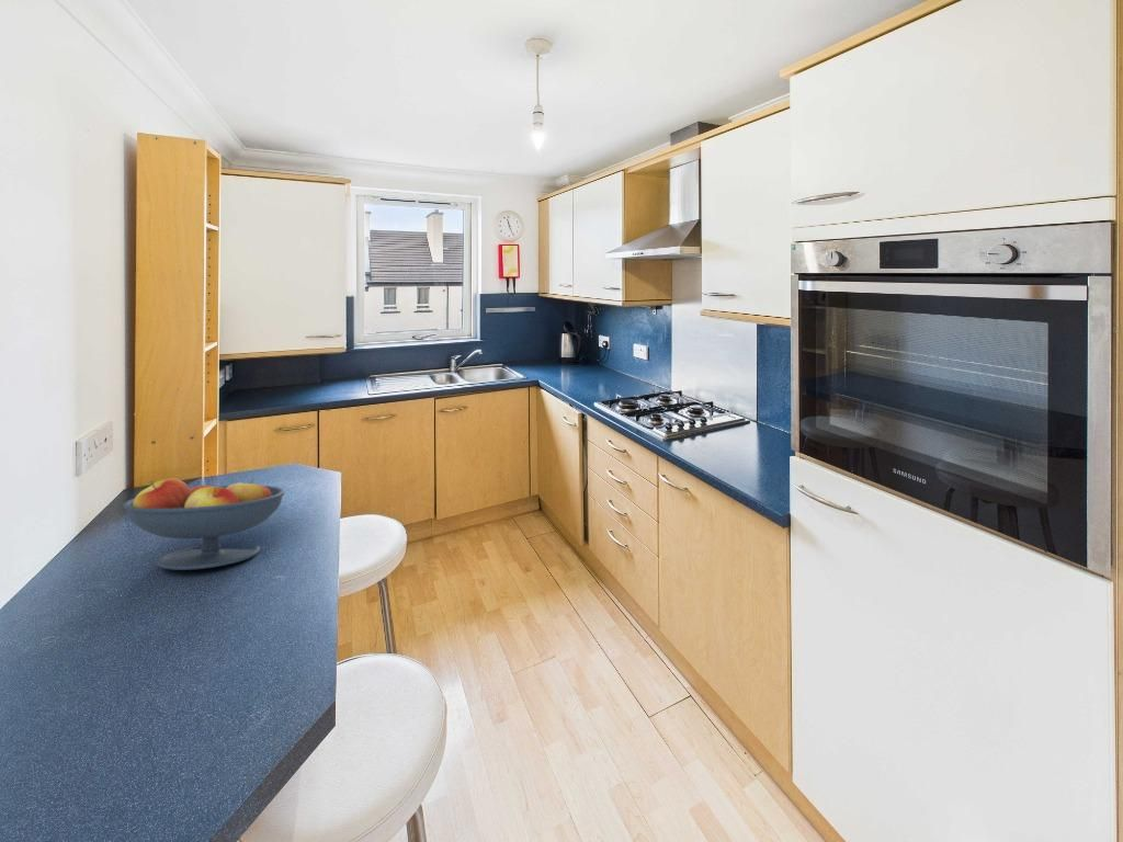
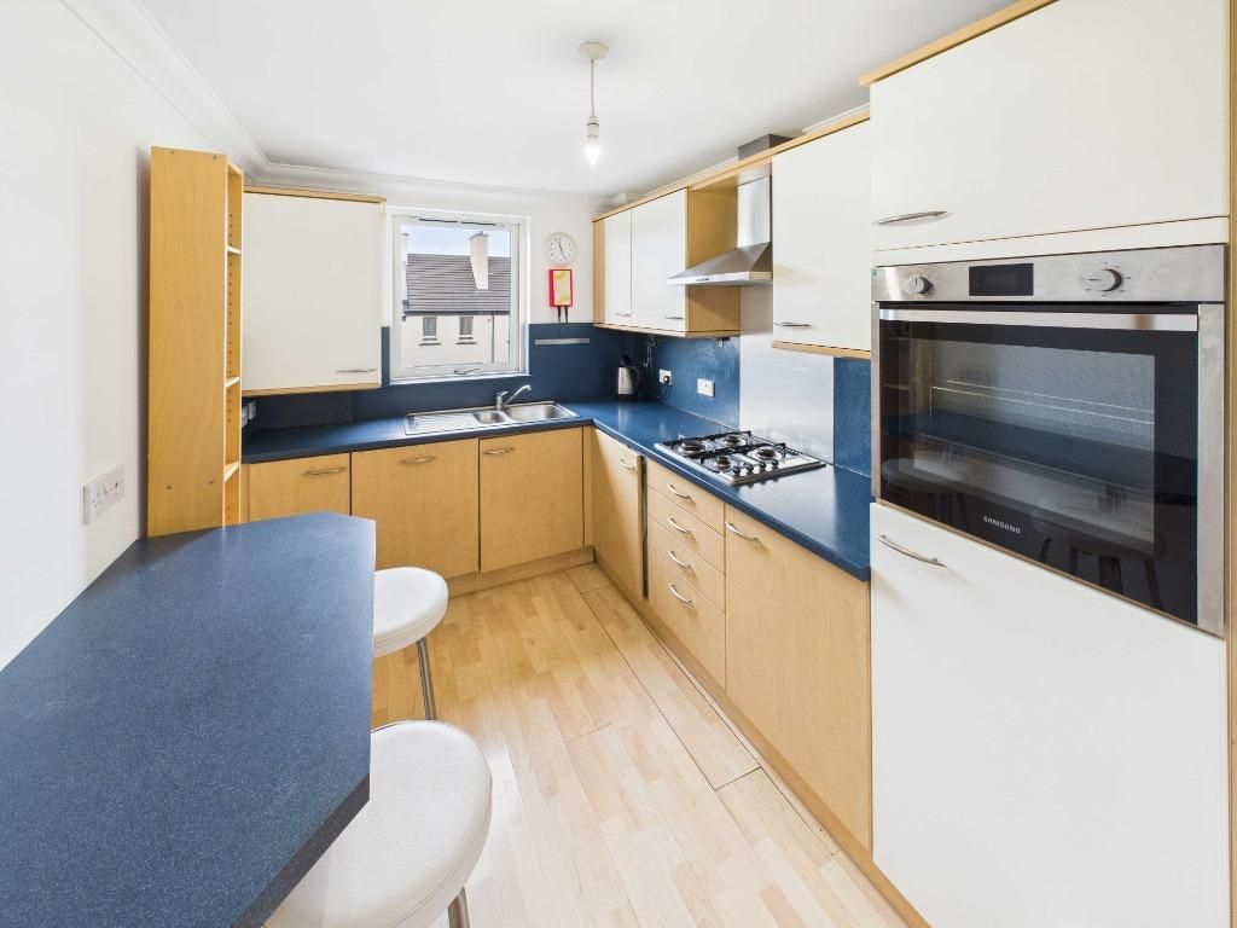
- fruit bowl (209, 515)
